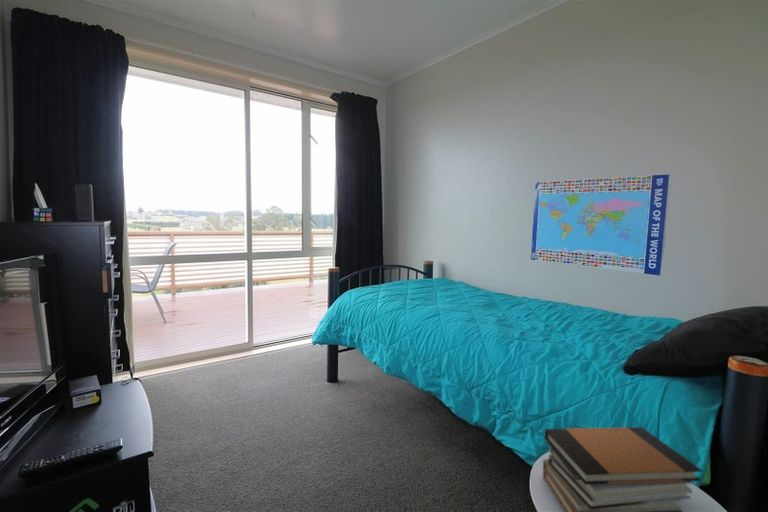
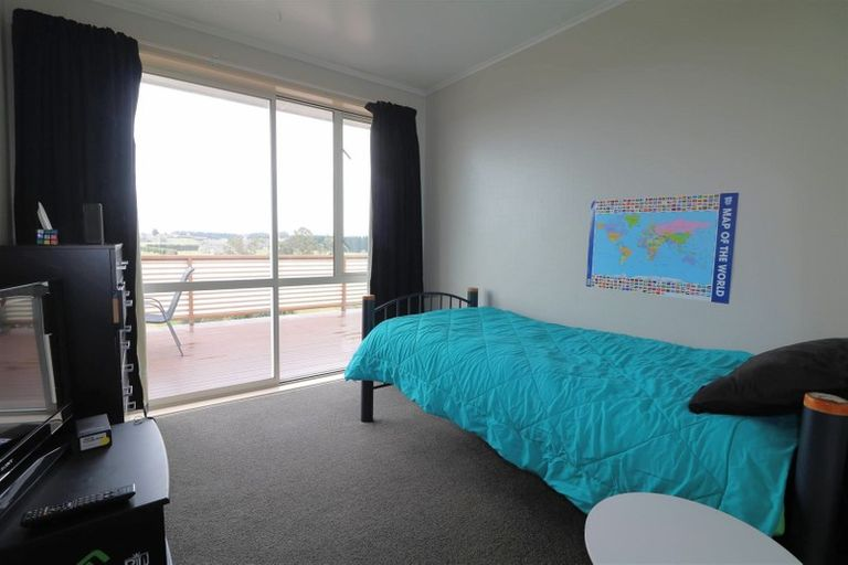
- book stack (613, 473)
